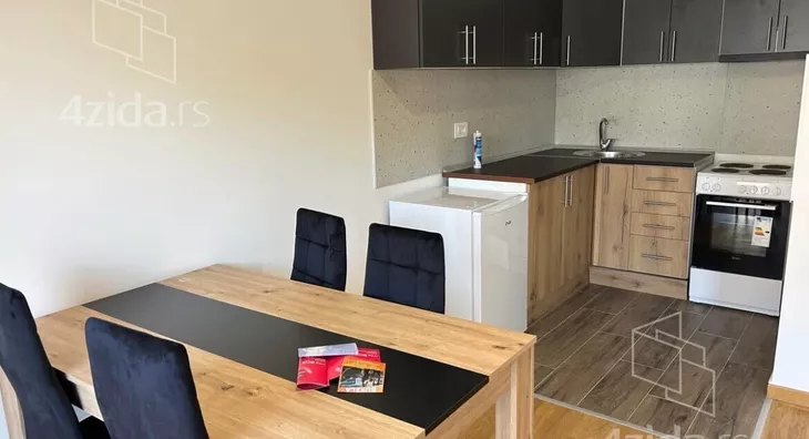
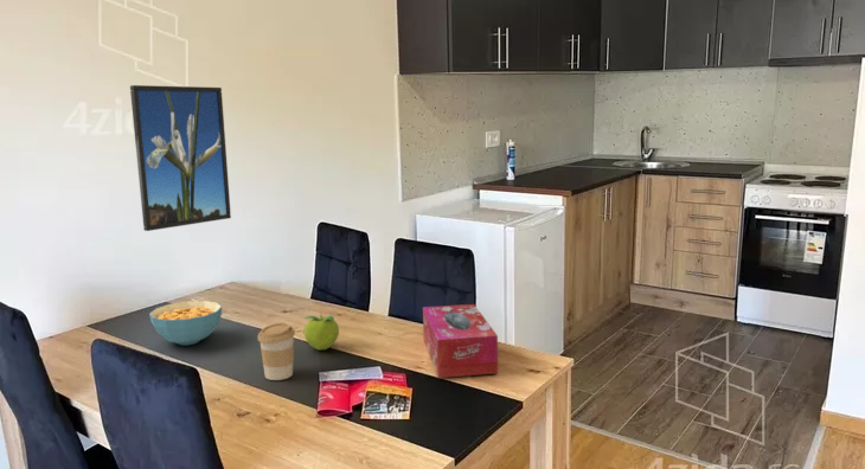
+ fruit (321, 330)
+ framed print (184, 156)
+ tissue box (457, 338)
+ coffee cup (277, 351)
+ cereal bowl (187, 326)
